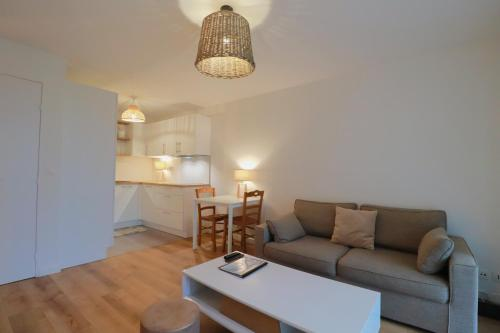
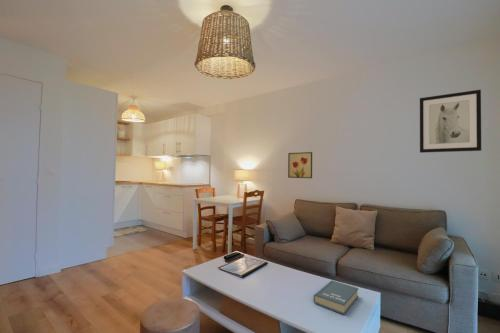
+ wall art (448, 122)
+ book (336, 295)
+ wall art (300, 165)
